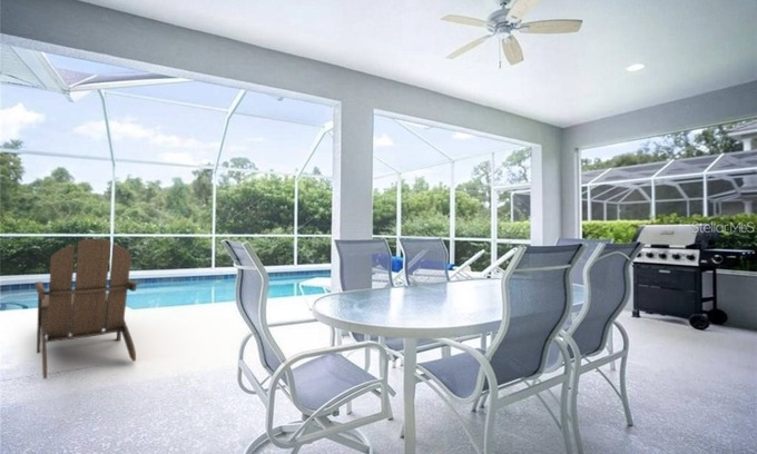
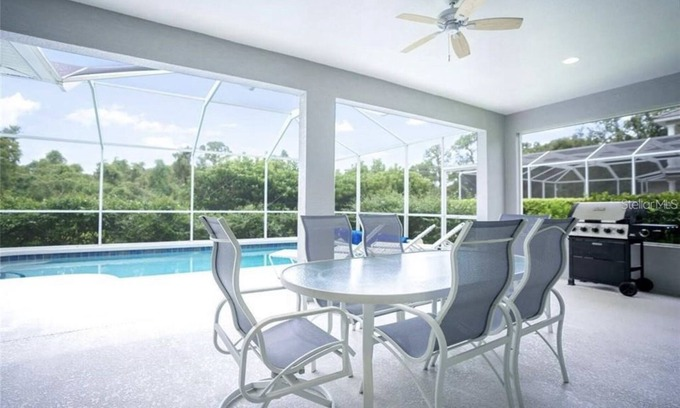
- lounge chair (81, 290)
